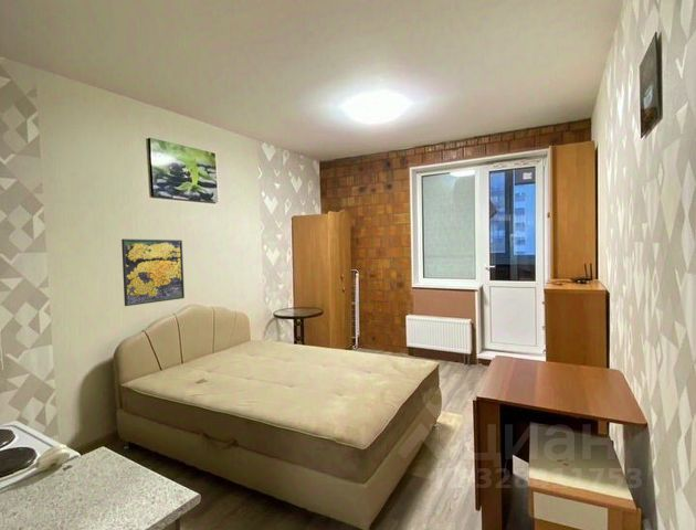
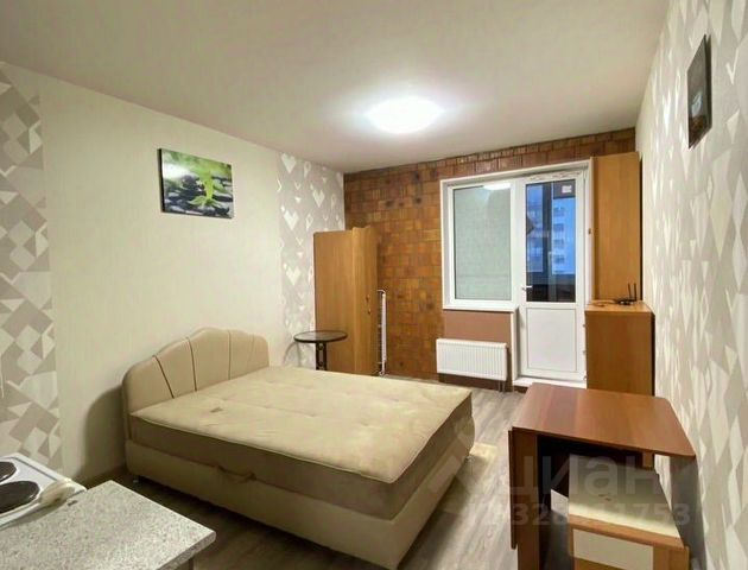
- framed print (155, 271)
